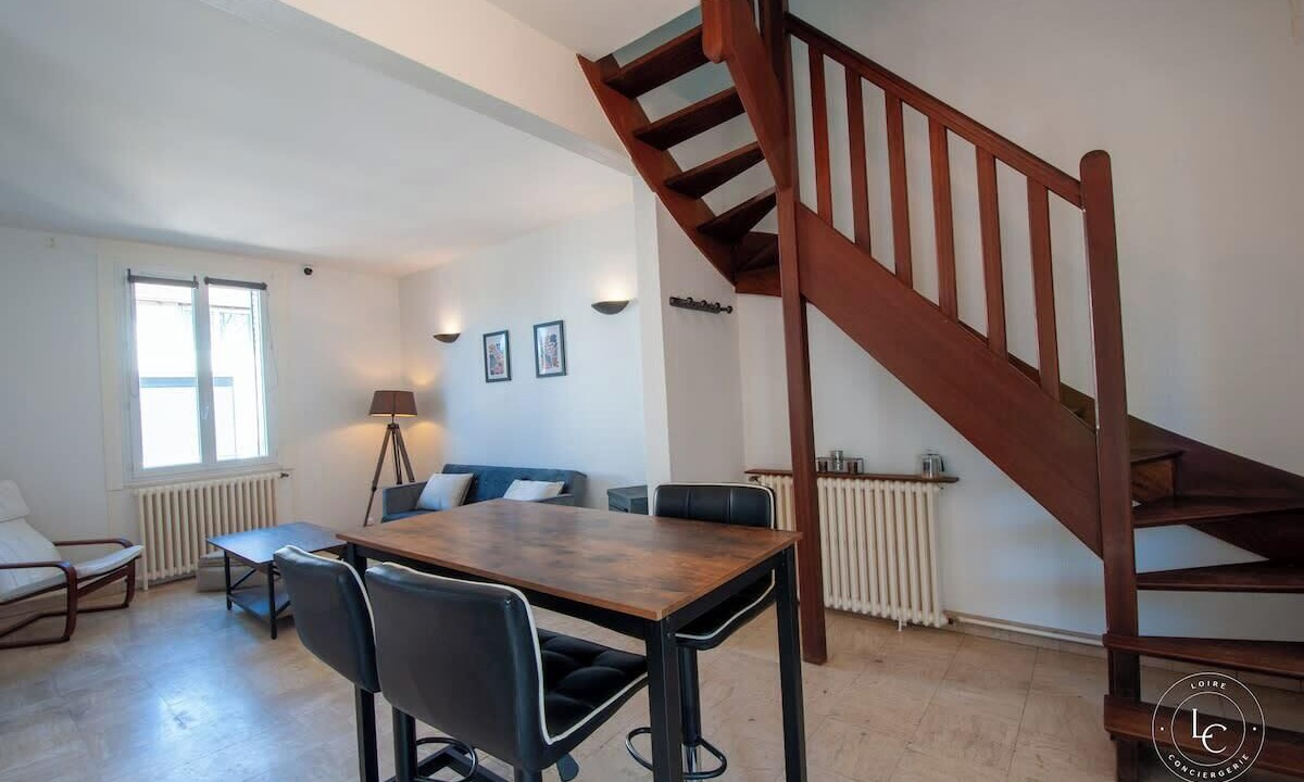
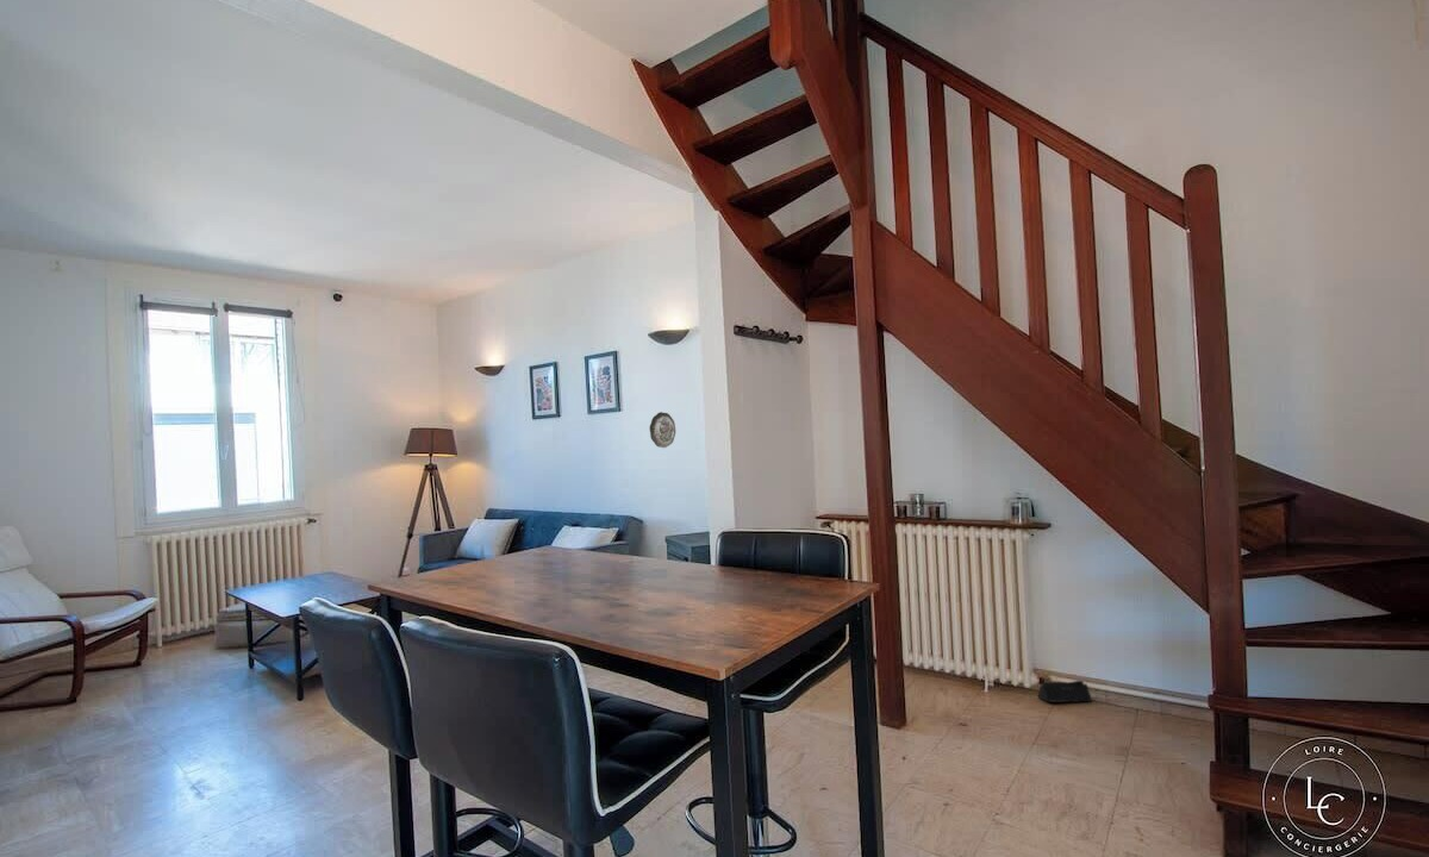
+ decorative plate (663, 430)
+ speaker (1063, 690)
